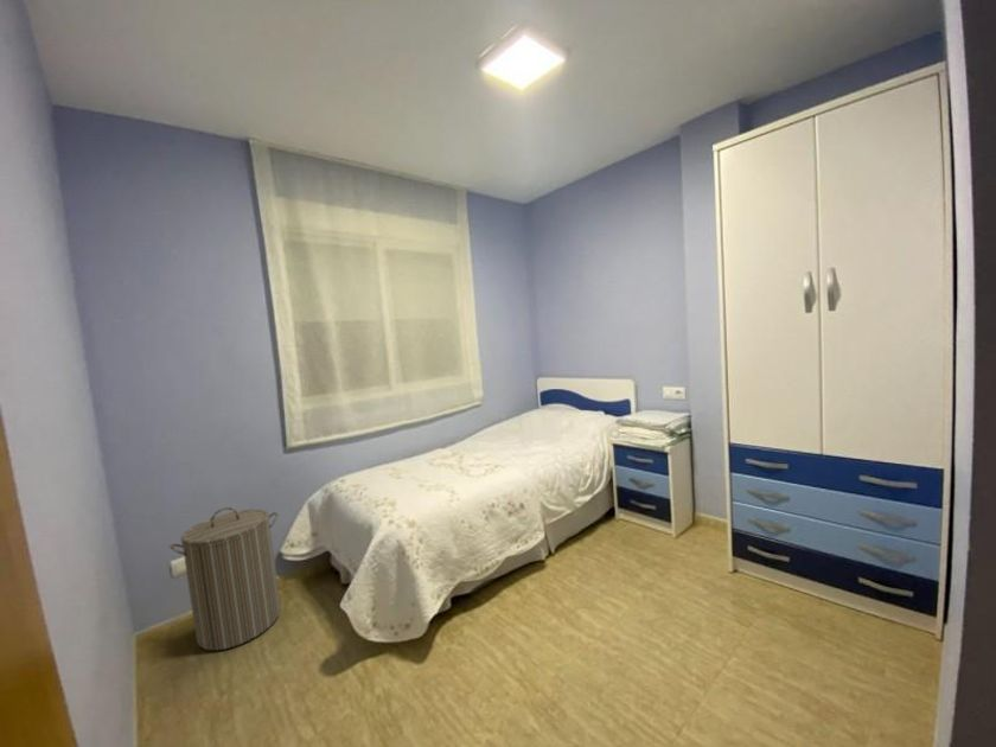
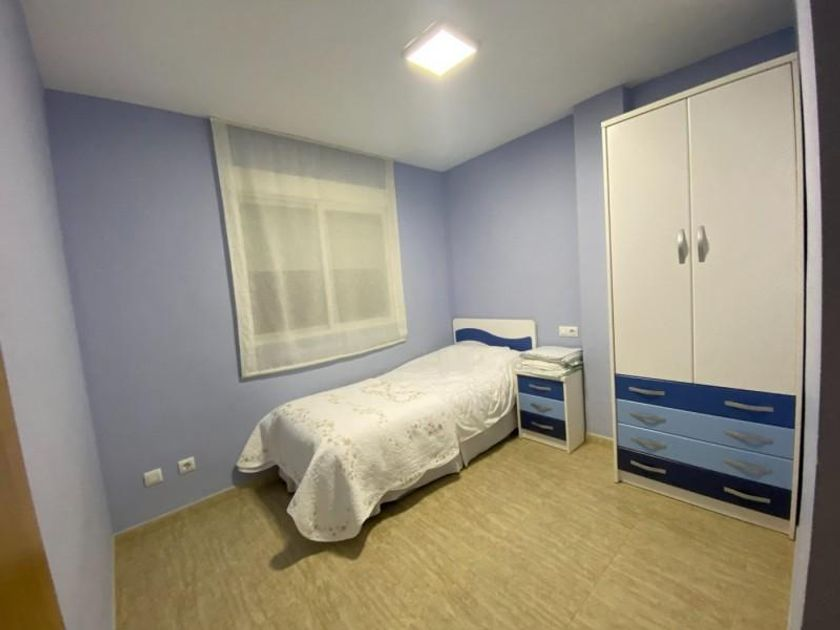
- laundry hamper (232, 566)
